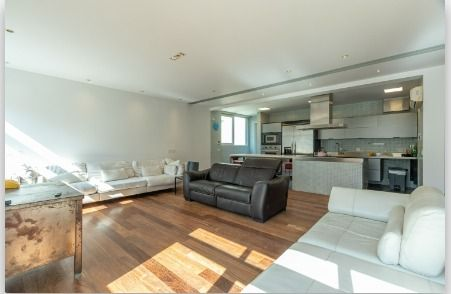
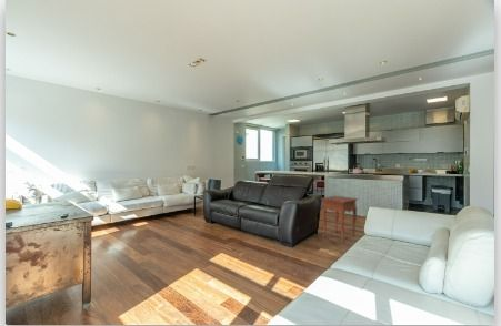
+ side table (340, 217)
